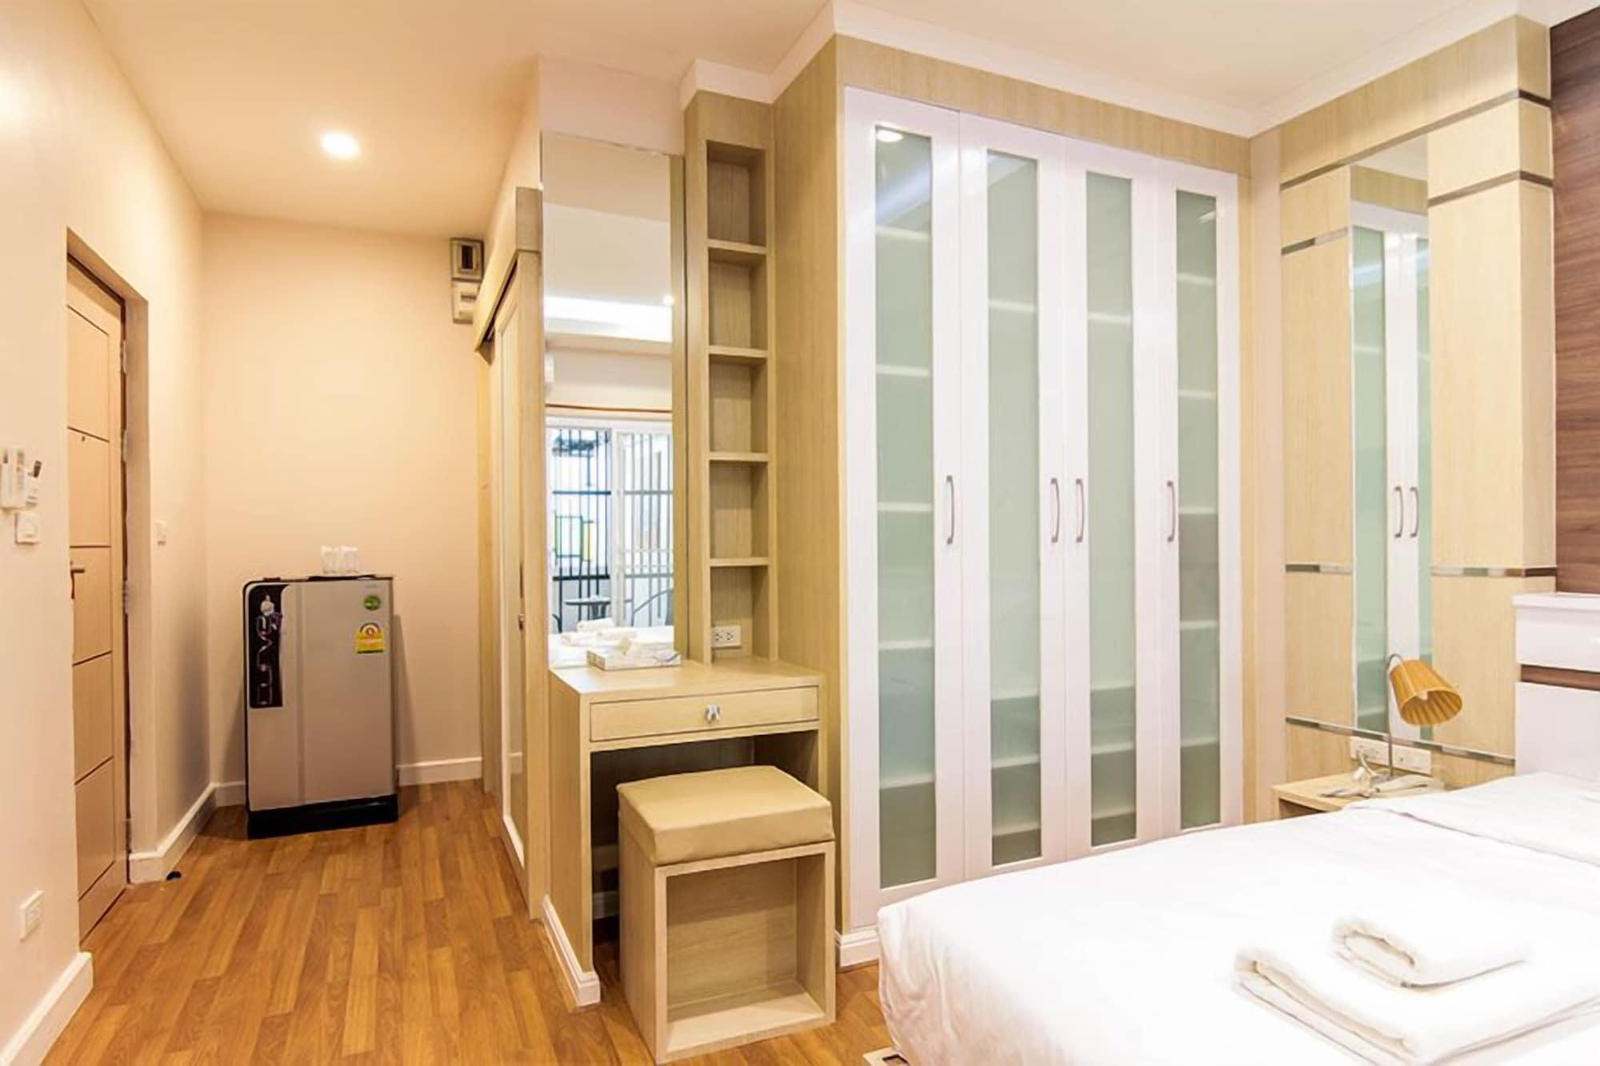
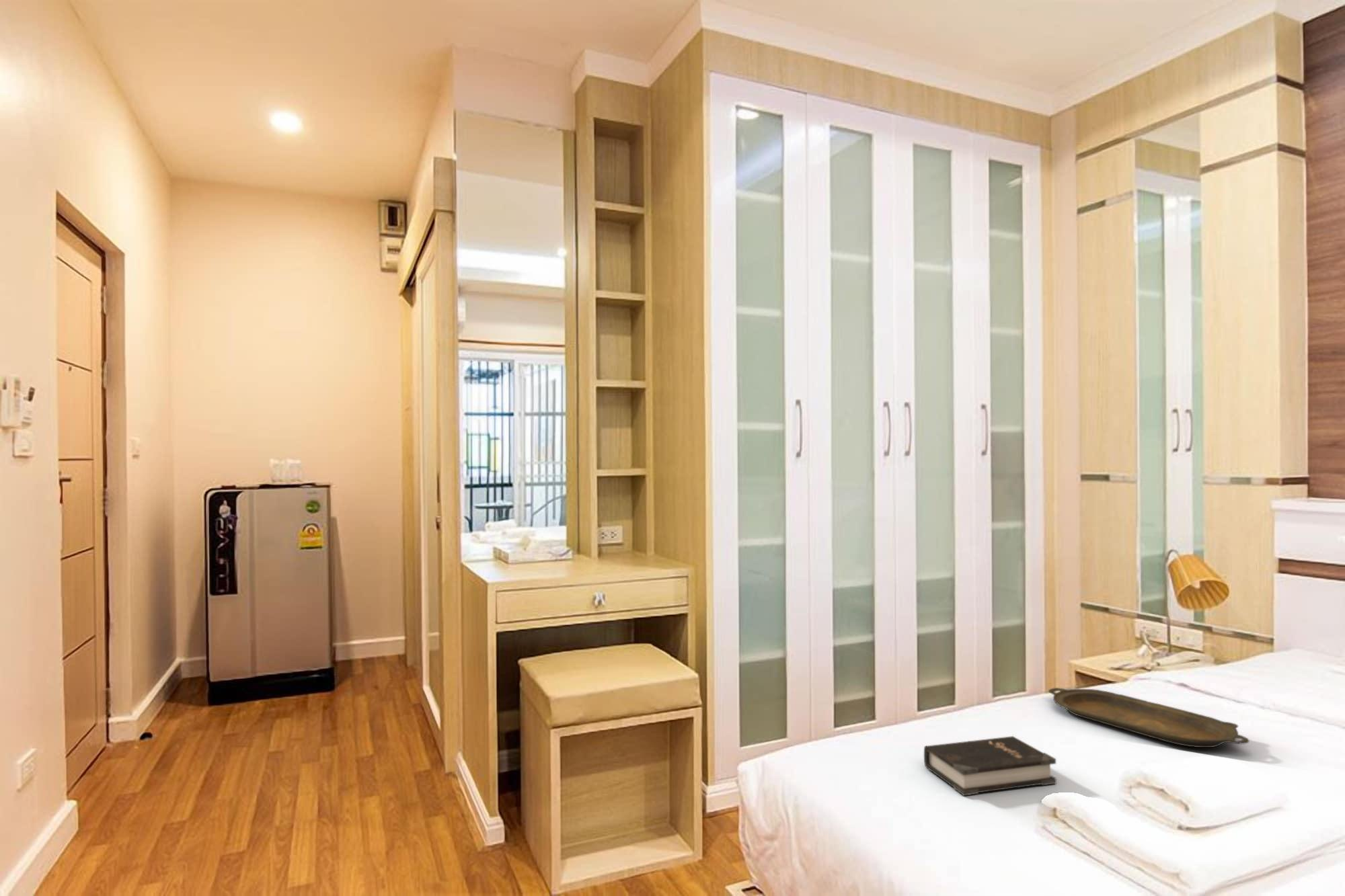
+ hardback book (988, 763)
+ serving tray (1139, 717)
